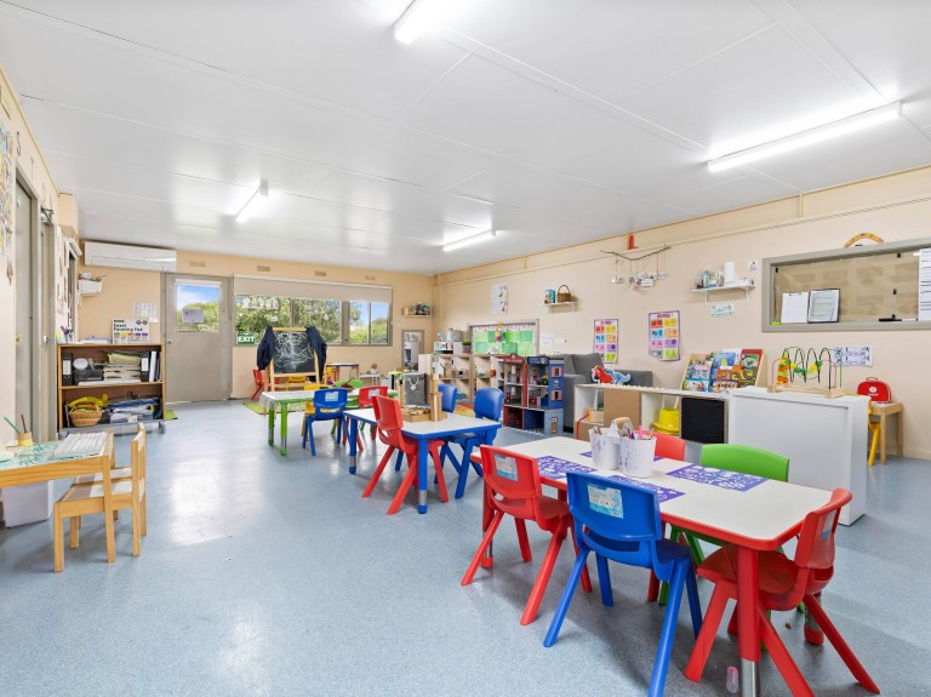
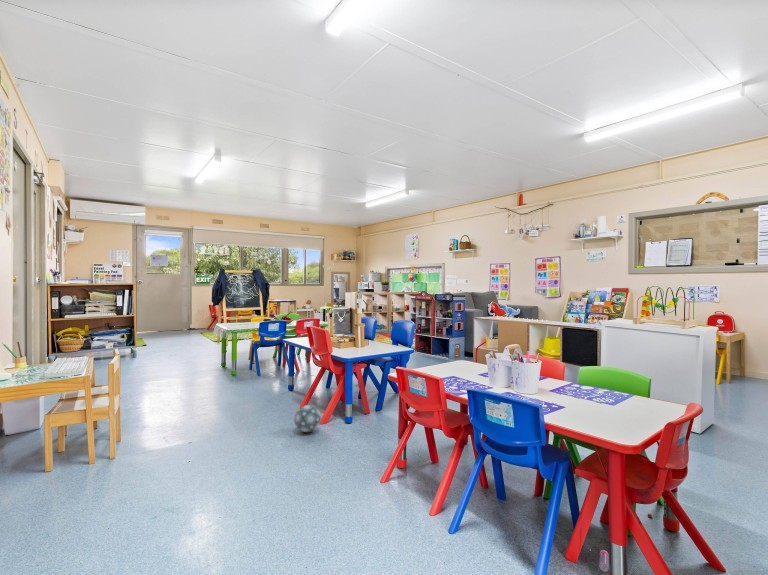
+ ball (307, 418)
